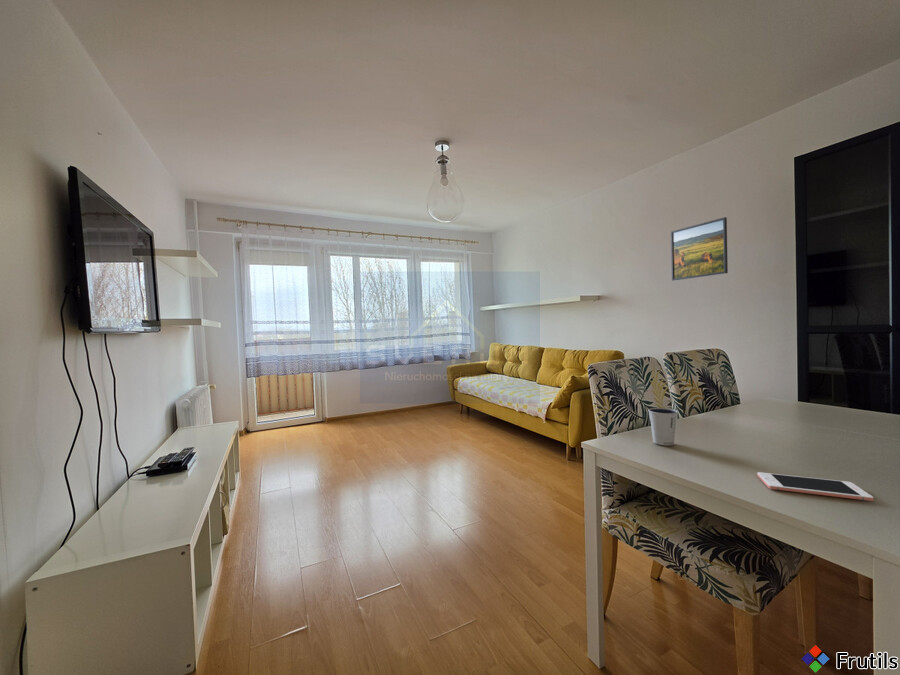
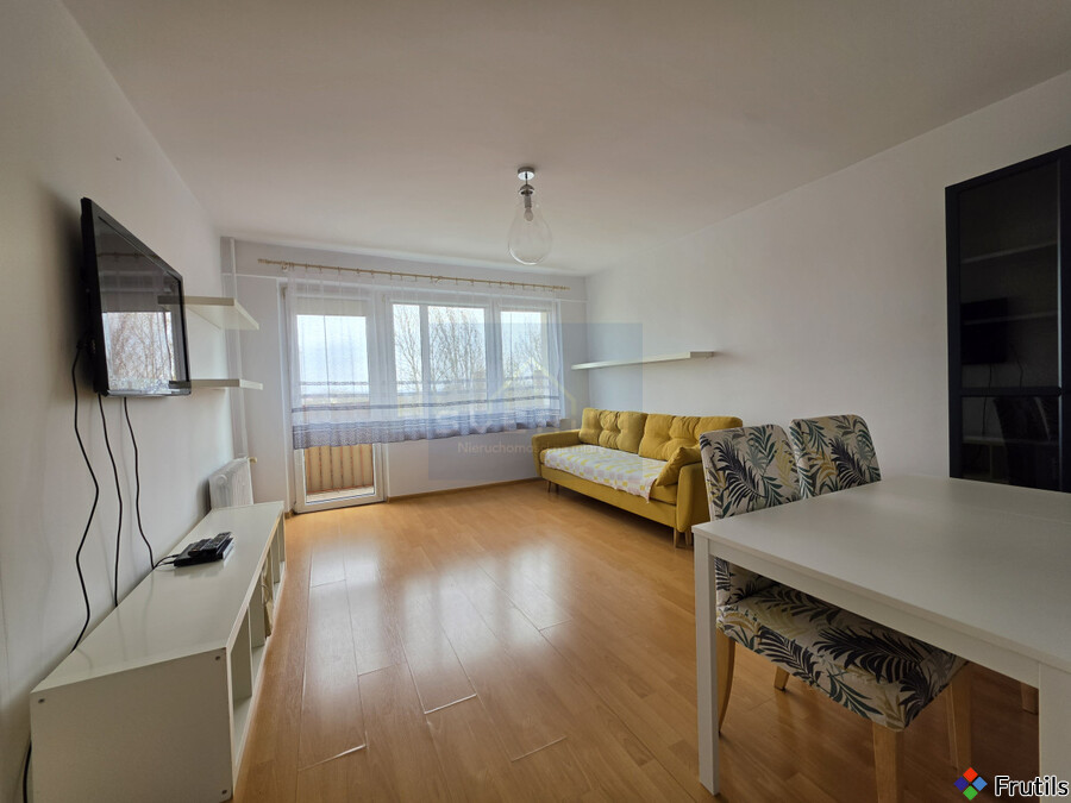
- cell phone (810, 485)
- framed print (697, 251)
- dixie cup (663, 426)
